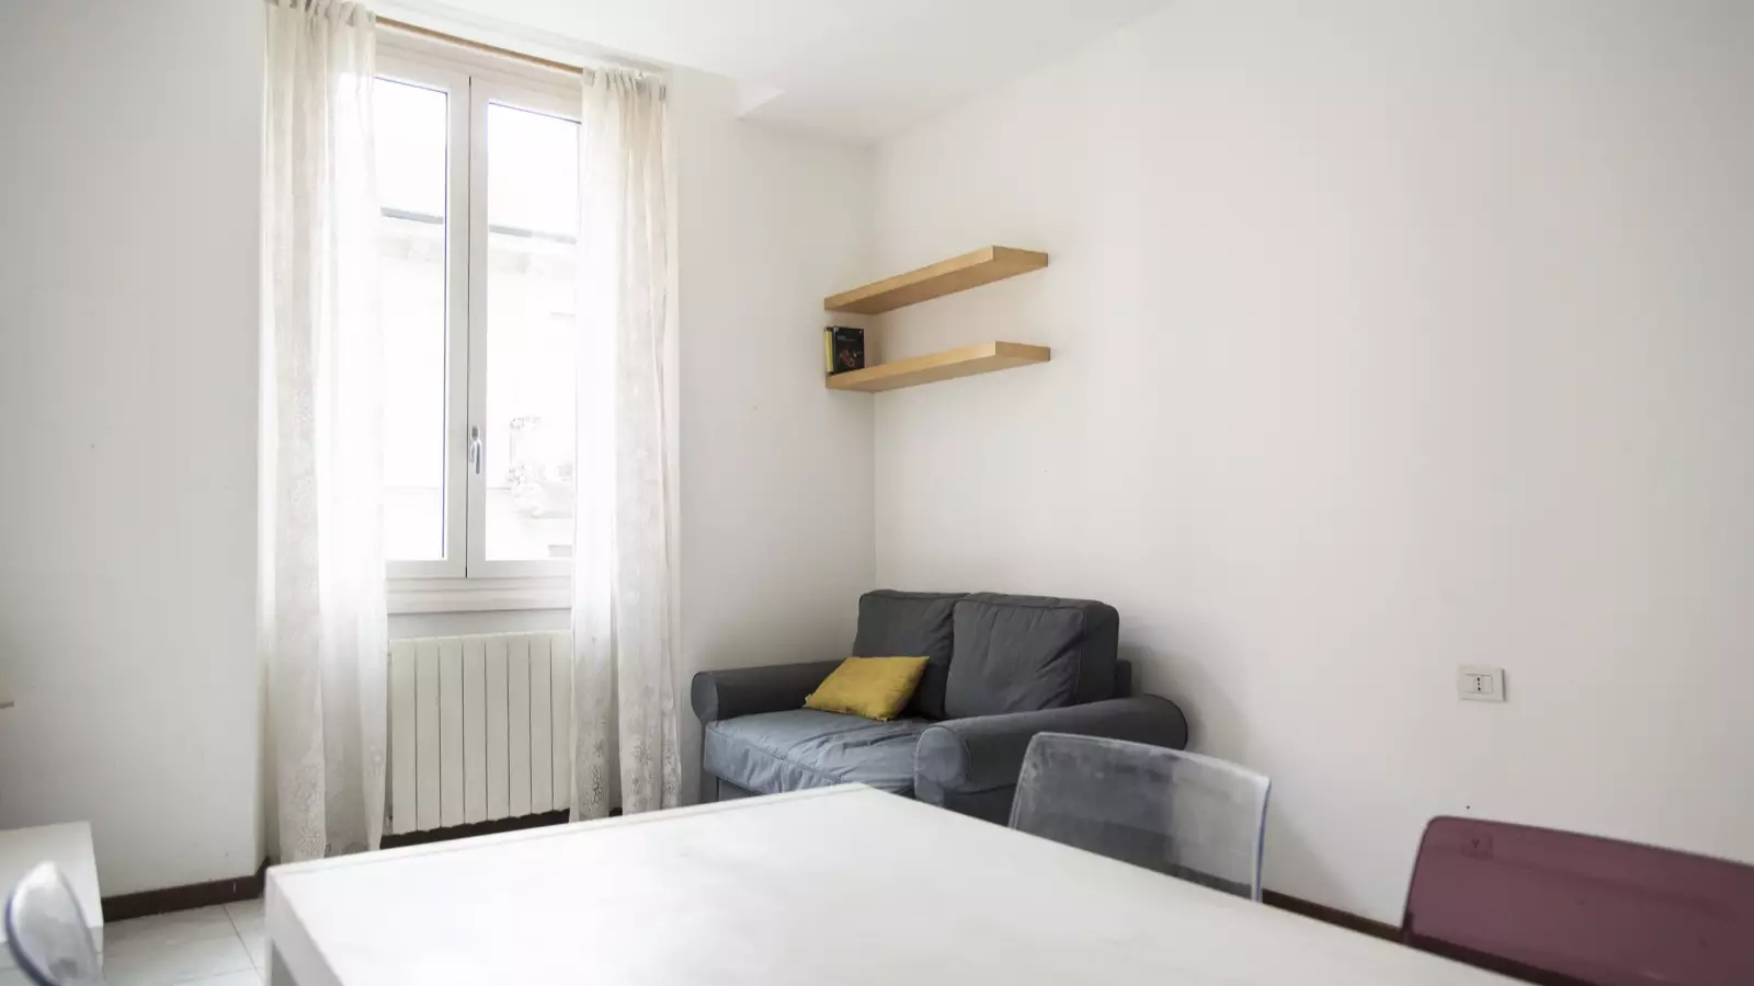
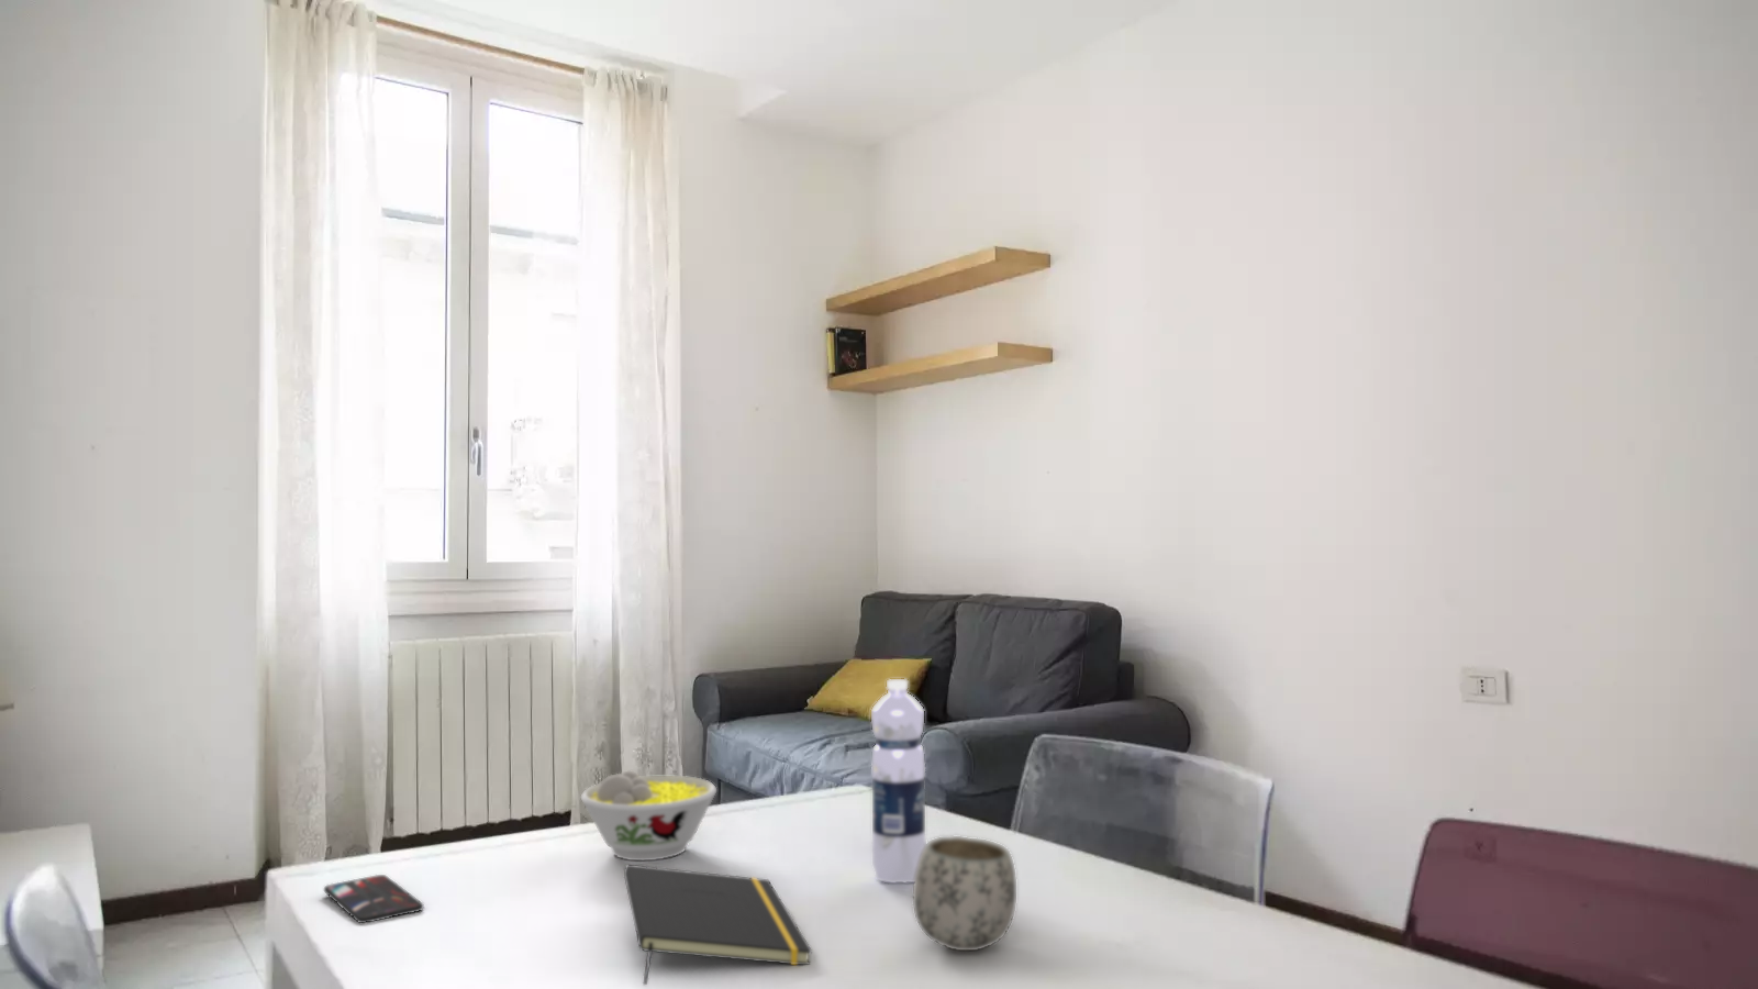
+ mug (964, 889)
+ smartphone (372, 897)
+ notepad (711, 911)
+ bowl (650, 811)
+ water bottle (897, 778)
